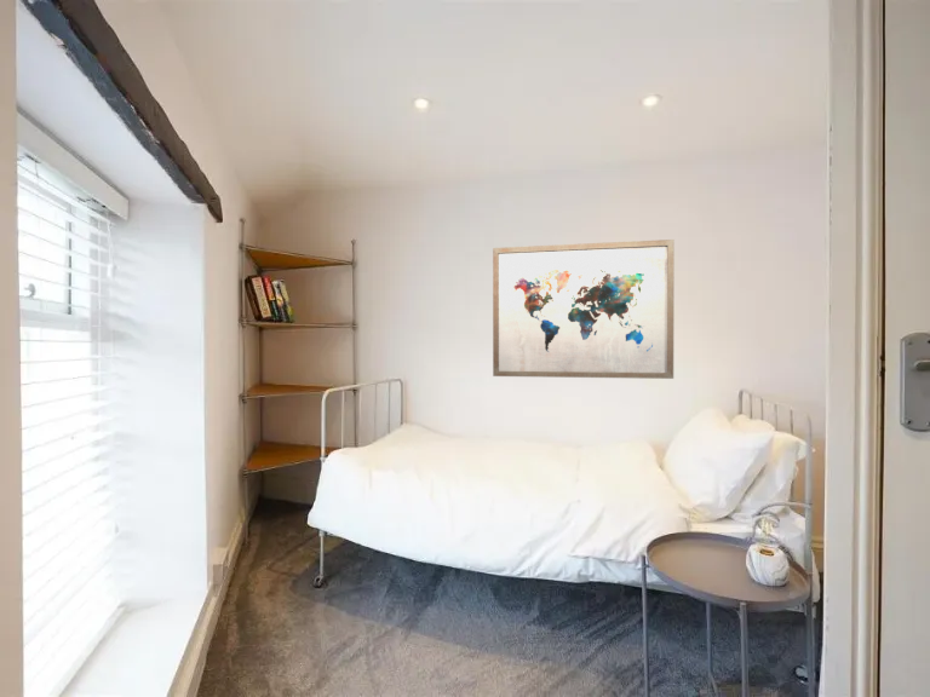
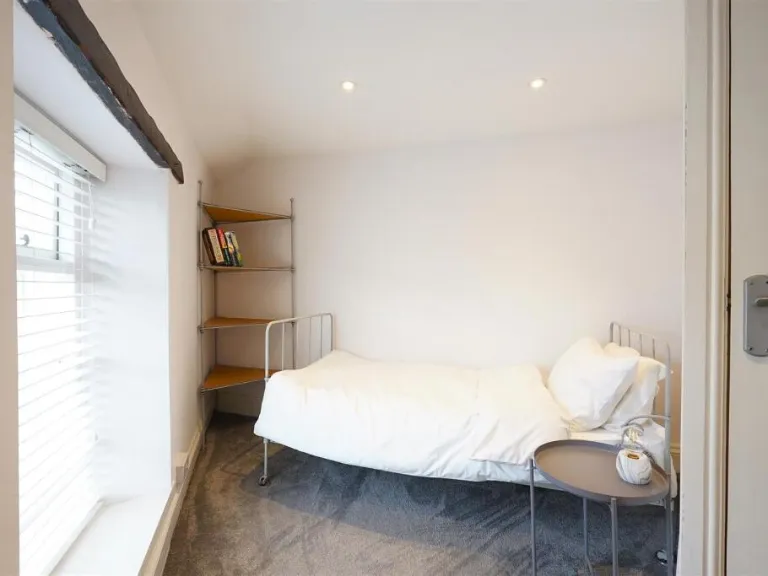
- wall art (579, 310)
